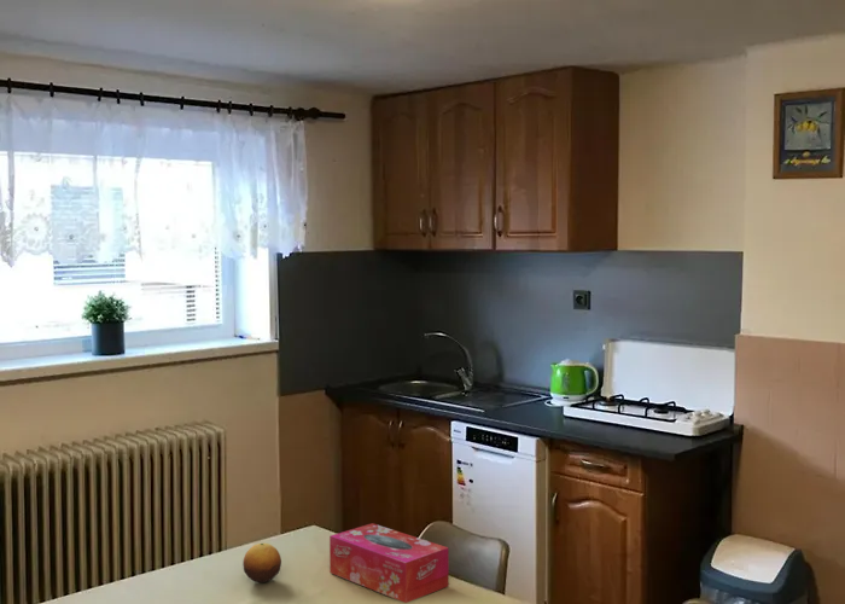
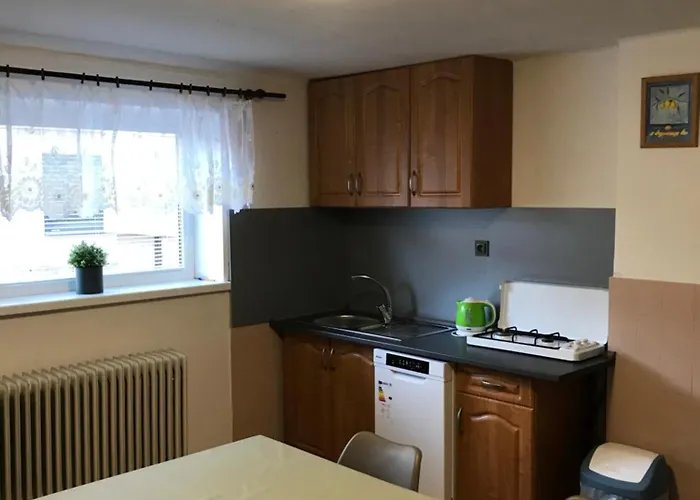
- fruit (262, 562)
- tissue box (387, 561)
